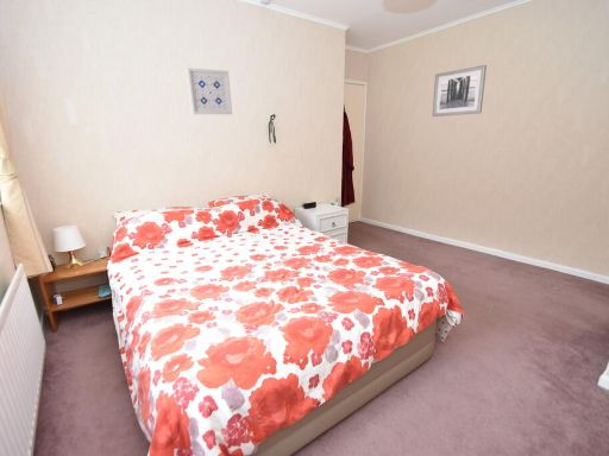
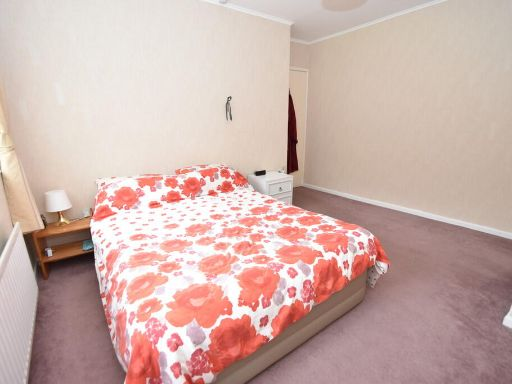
- wall art (457, 93)
- wall art (209, 91)
